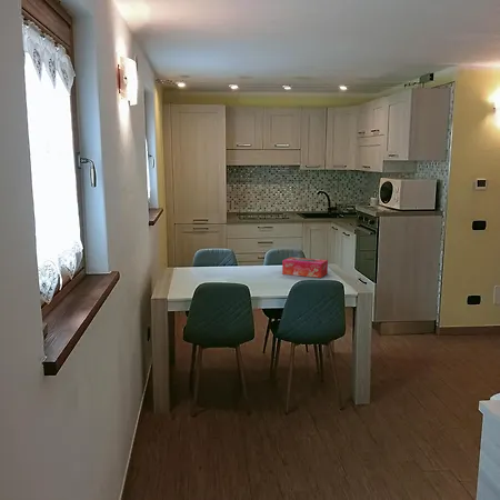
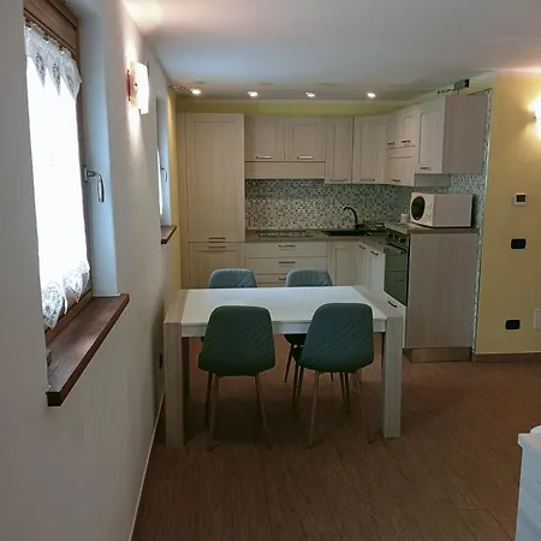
- tissue box (304, 267)
